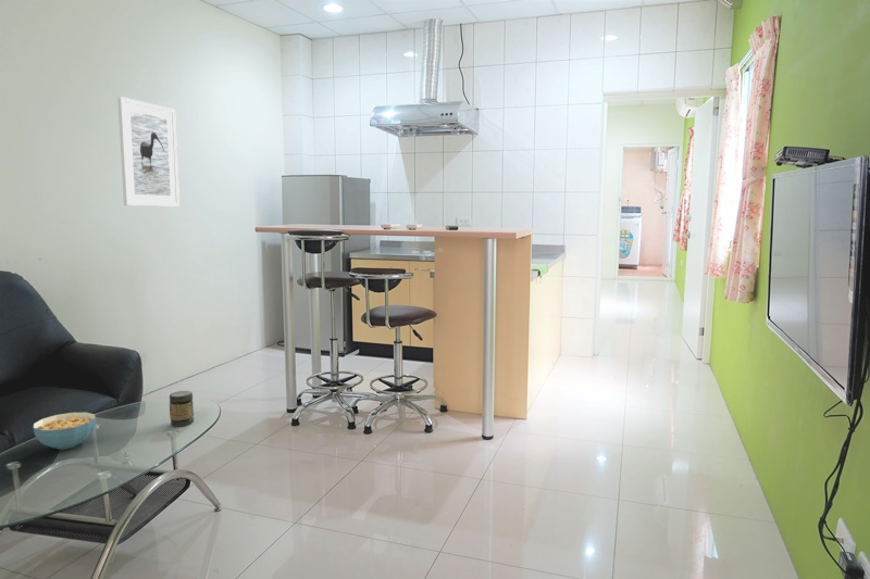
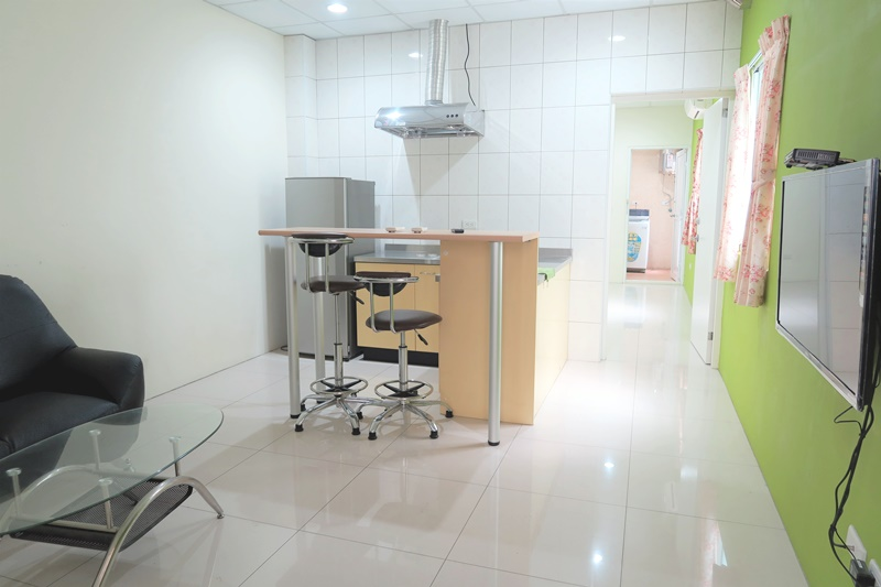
- jar (181, 407)
- cereal bowl (65, 433)
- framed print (150, 155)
